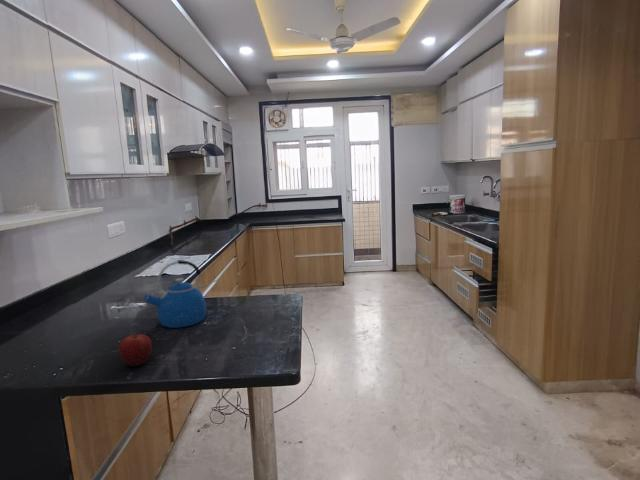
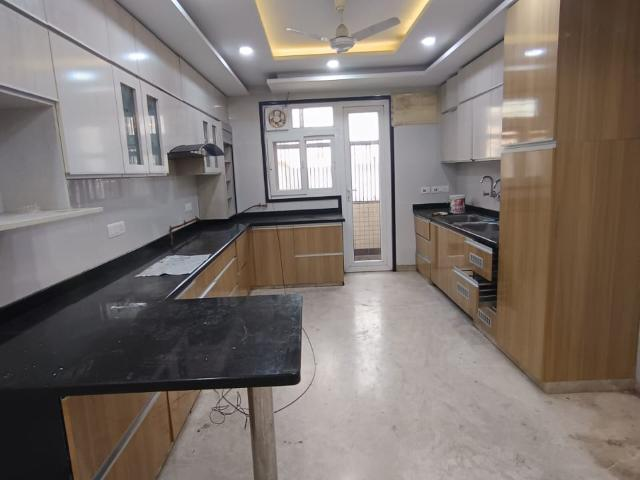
- fruit (135, 348)
- kettle (174, 291)
